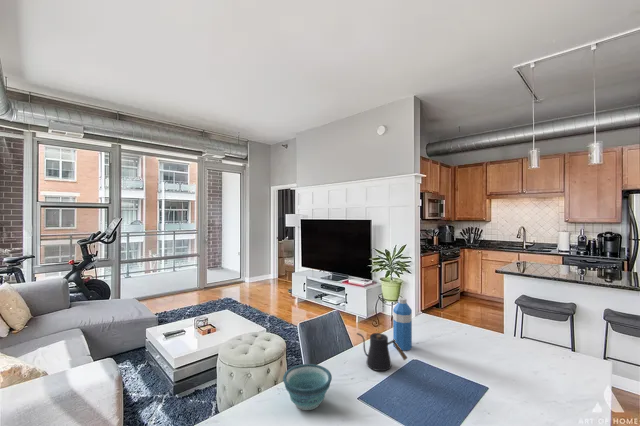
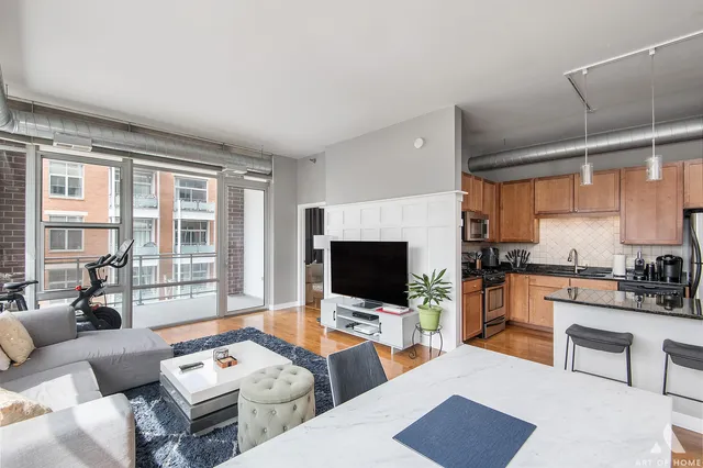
- water bottle (402, 322)
- bowl (307, 388)
- kettle (380, 350)
